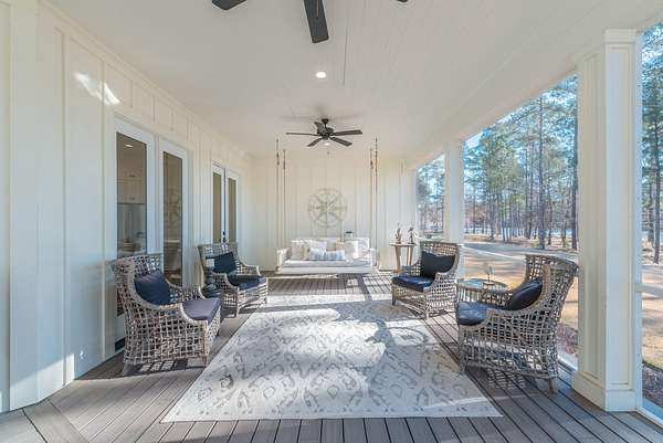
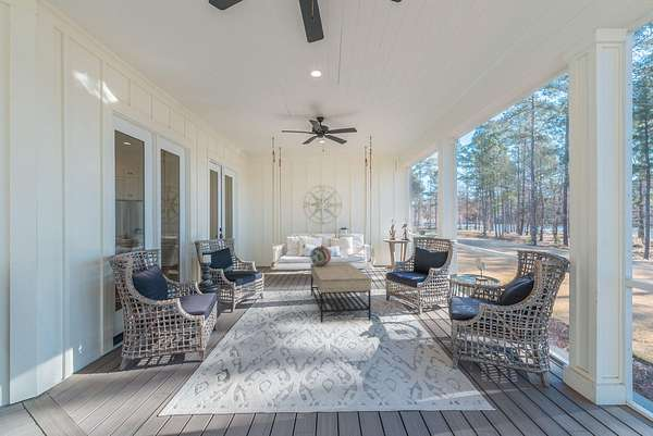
+ decorative sphere (320, 256)
+ coffee table (336, 287)
